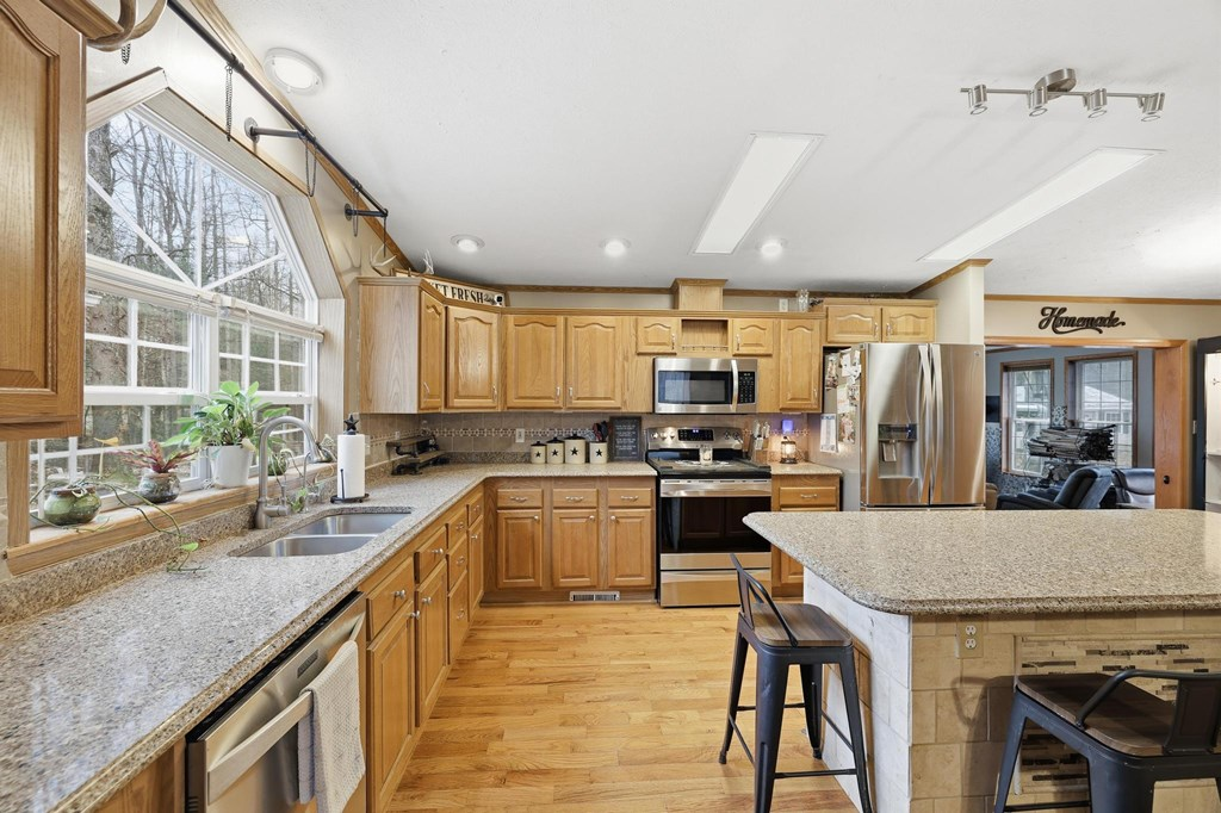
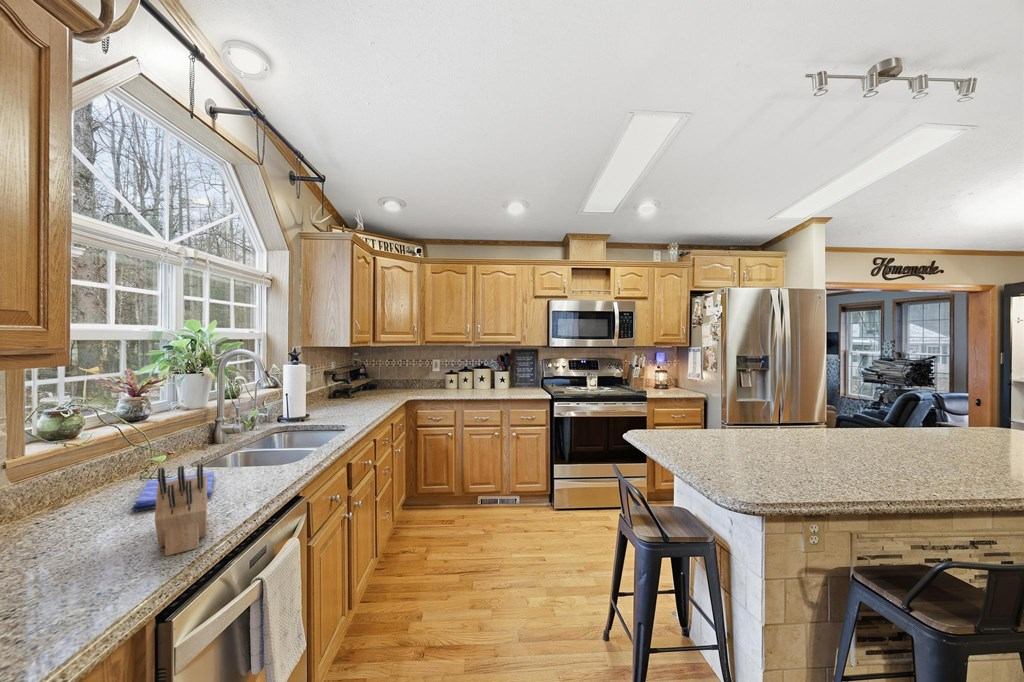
+ dish towel (175, 480)
+ knife block (183, 497)
